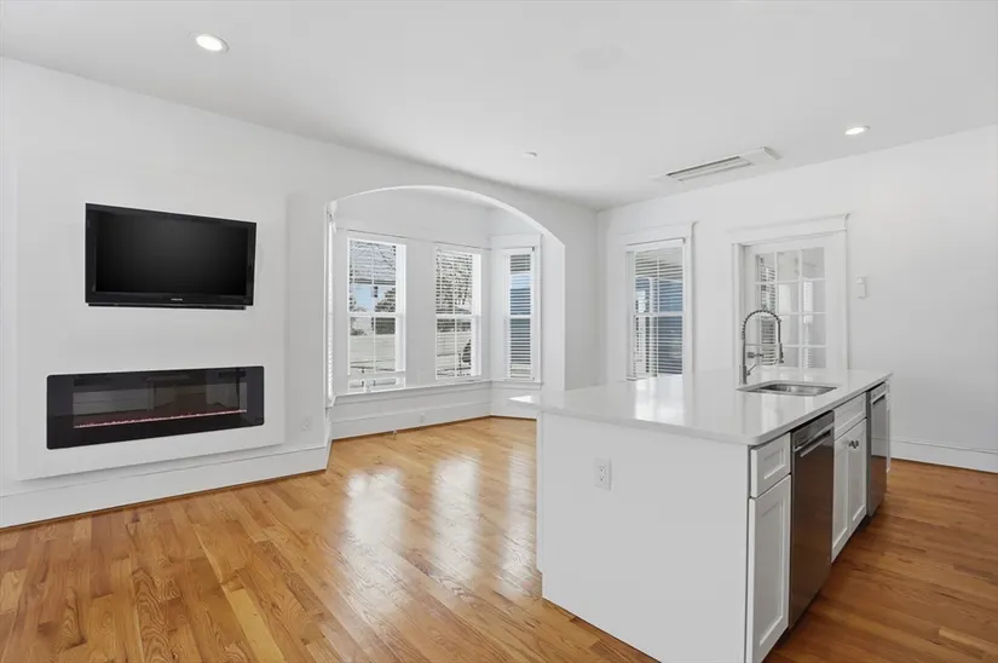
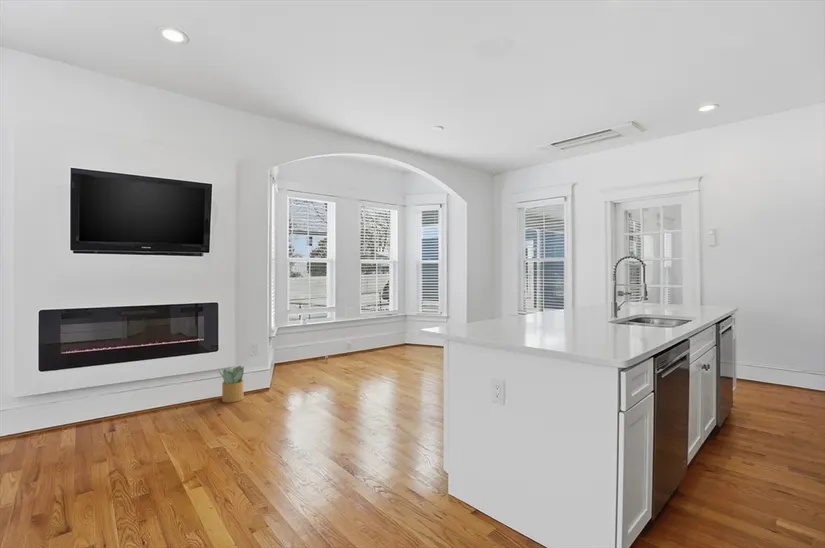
+ potted plant (231, 383)
